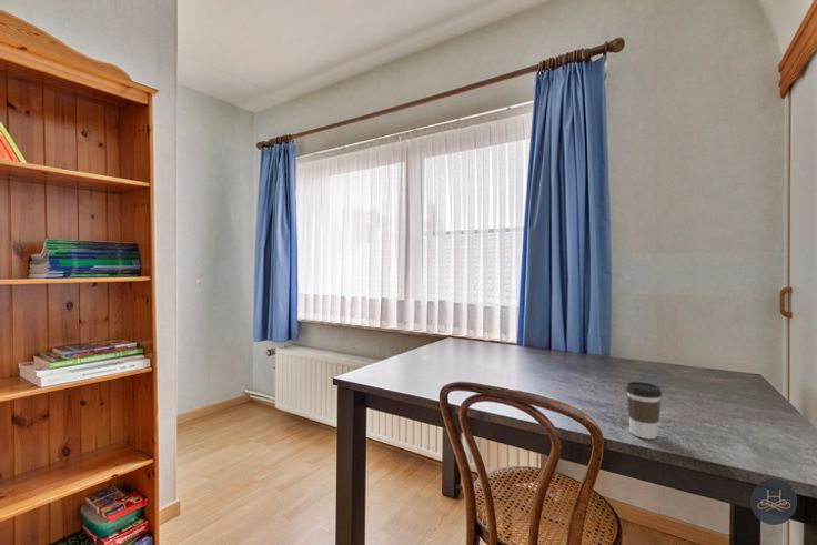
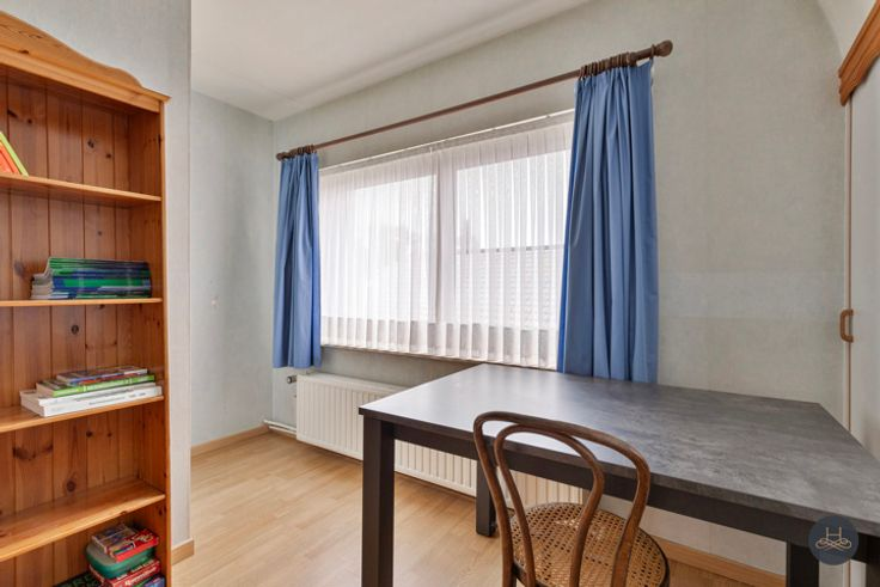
- coffee cup (643, 410)
